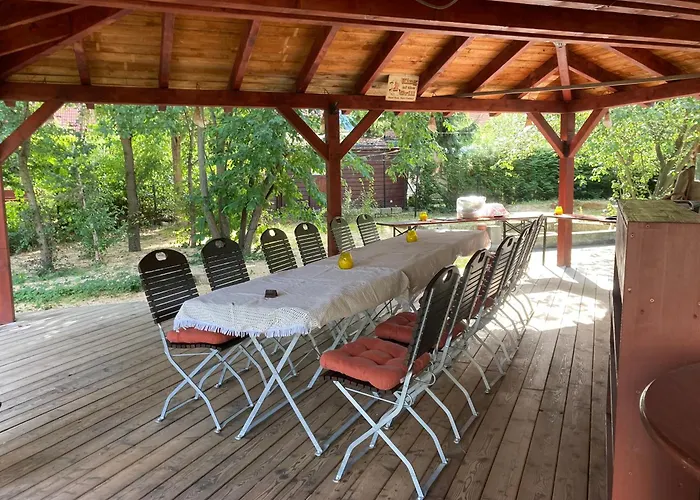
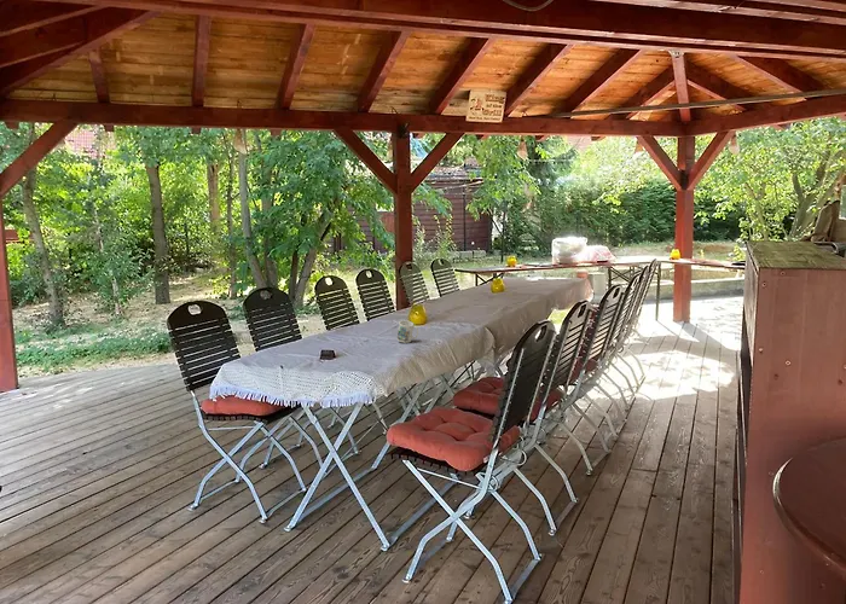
+ mug (407, 331)
